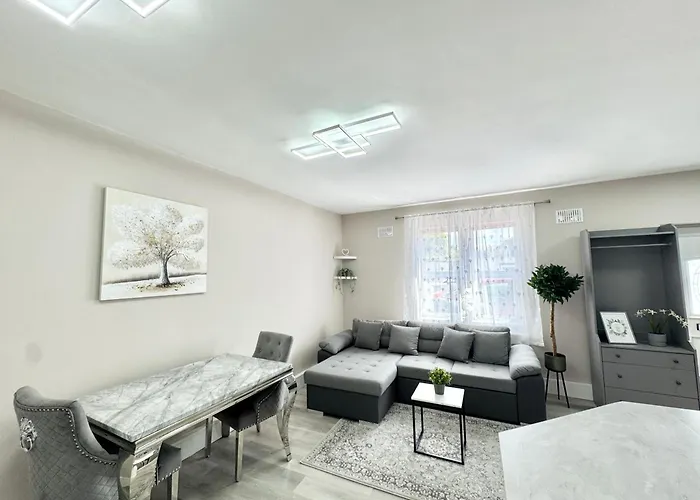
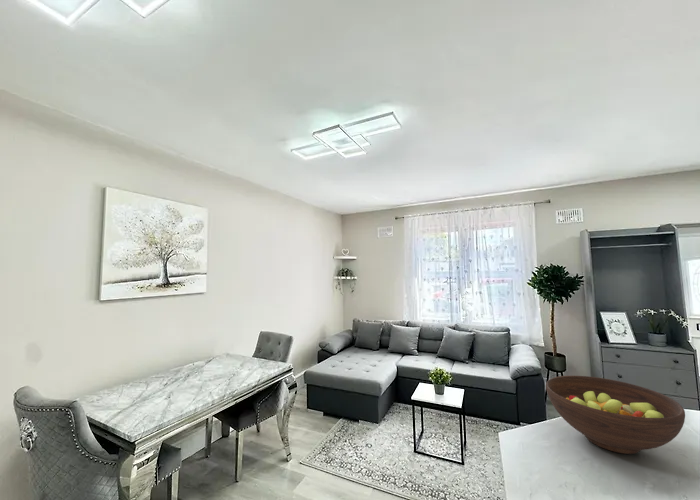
+ fruit bowl (609, 417)
